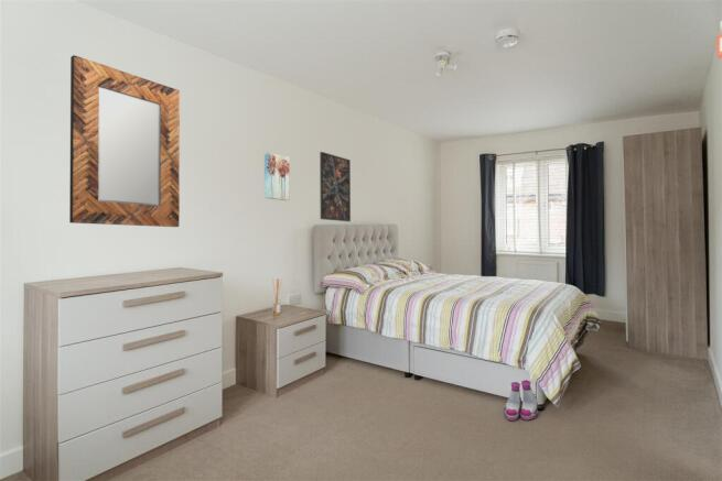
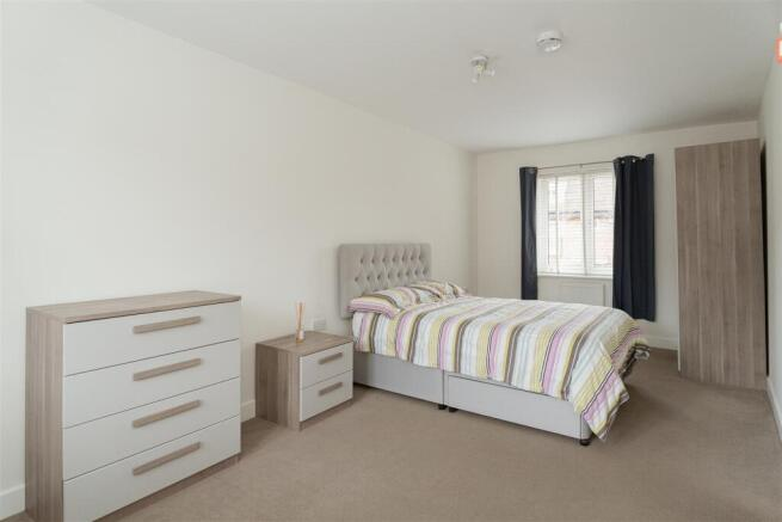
- home mirror (130, 150)
- wall art (277, 176)
- boots (520, 397)
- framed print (335, 187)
